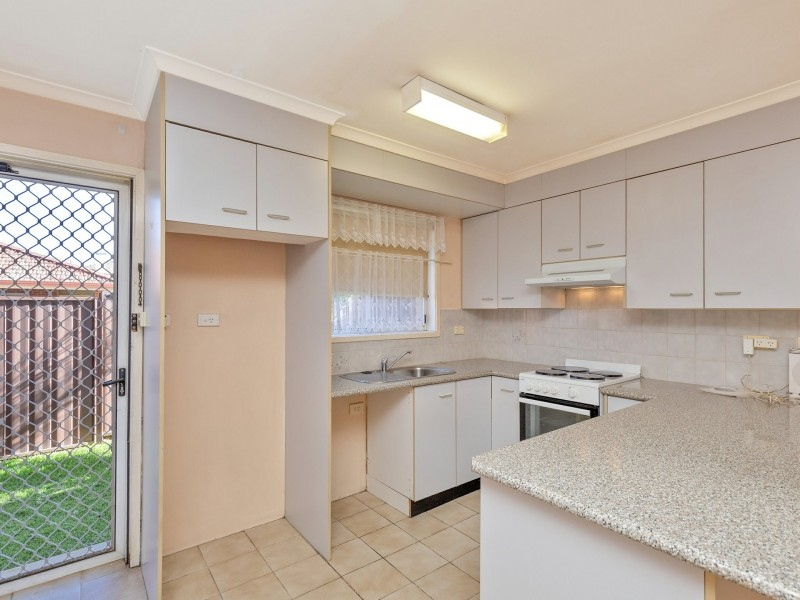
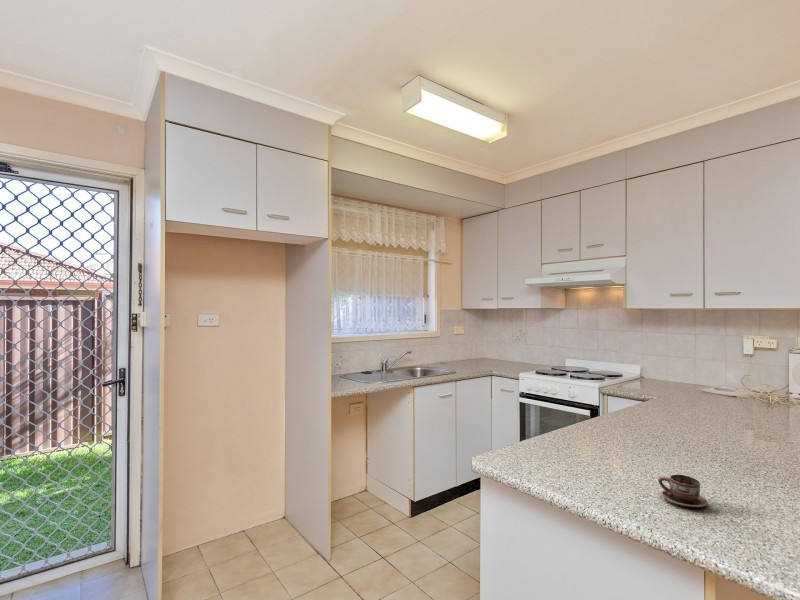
+ cup (682, 489)
